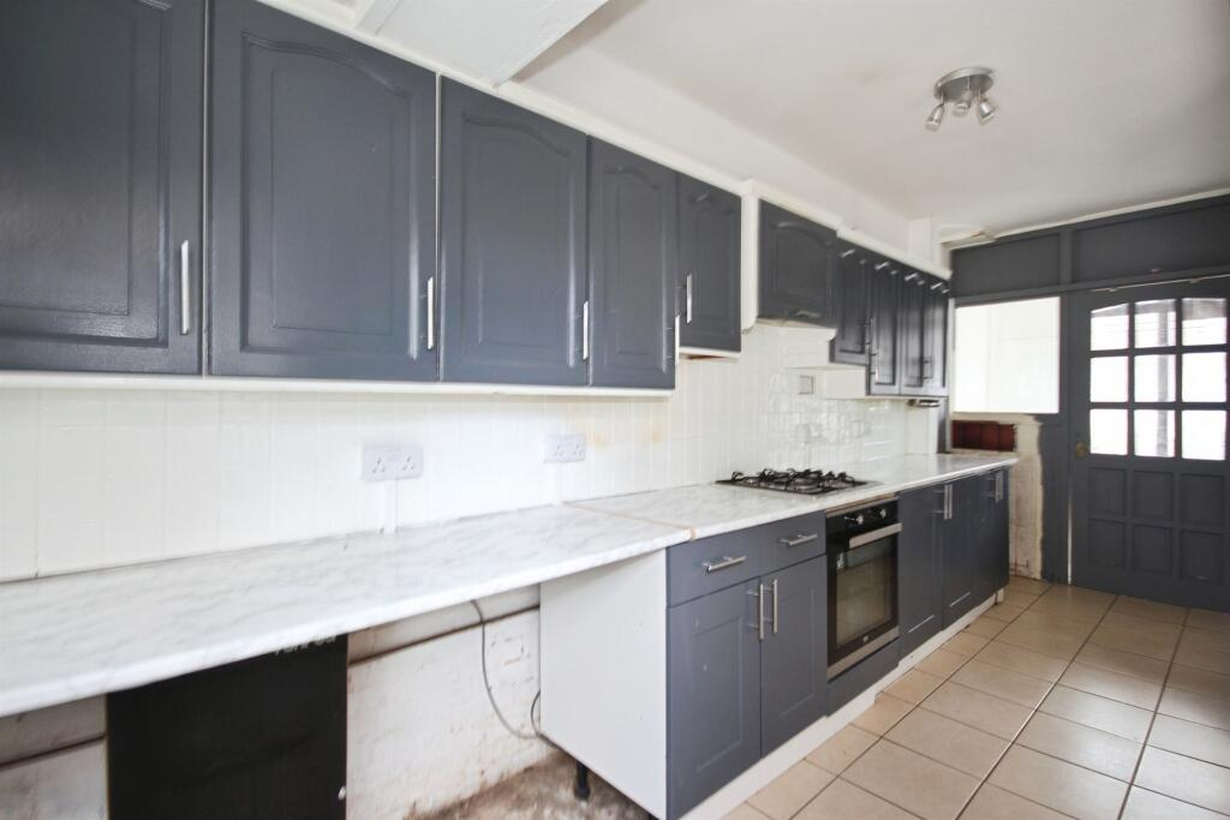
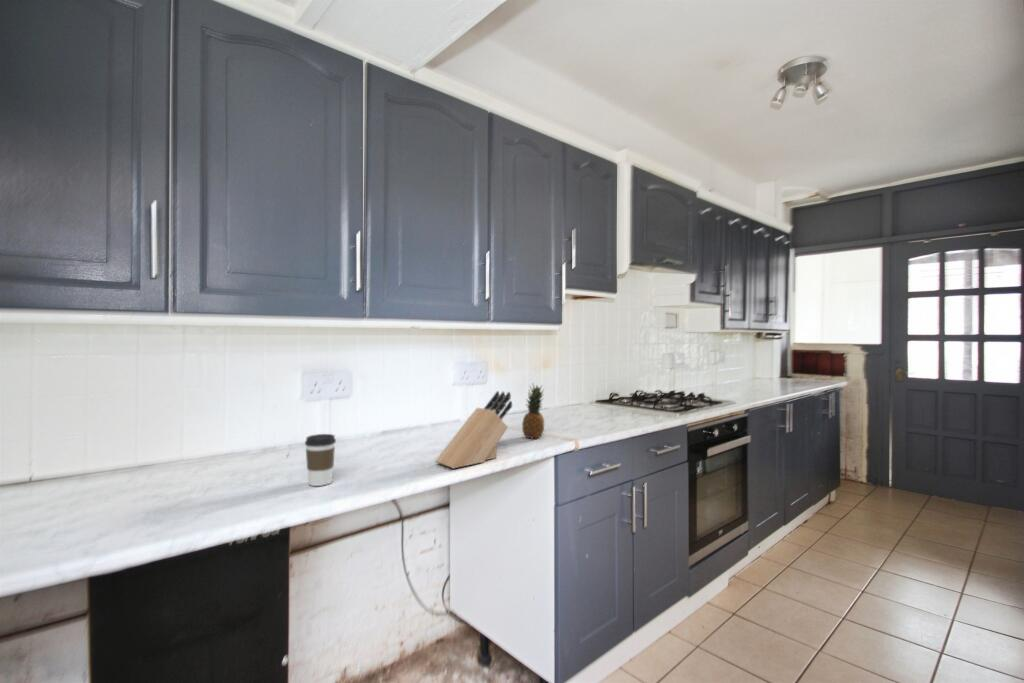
+ coffee cup (320, 459)
+ knife block (477, 426)
+ fruit (533, 409)
